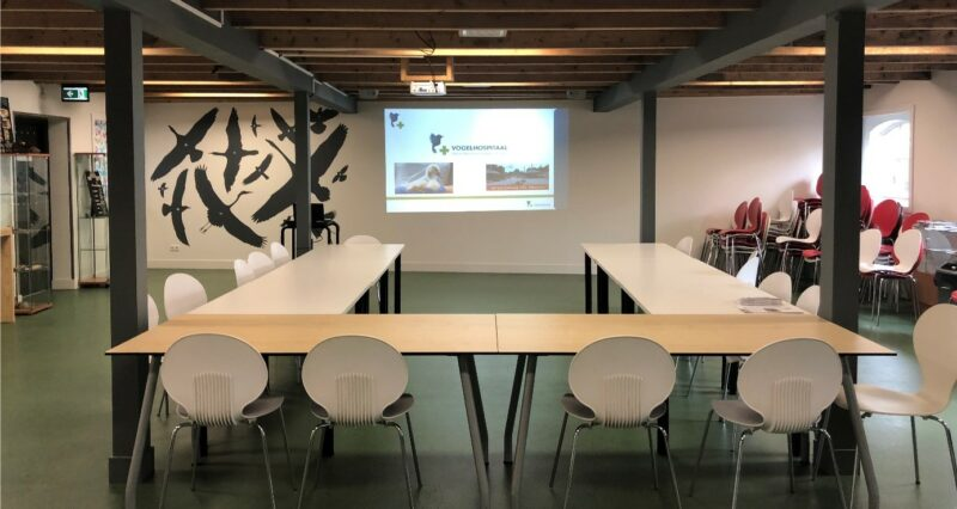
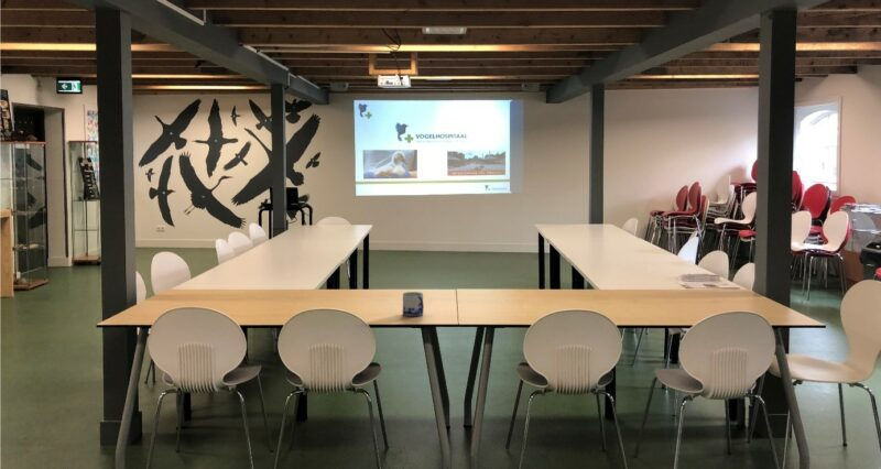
+ mug (413, 303)
